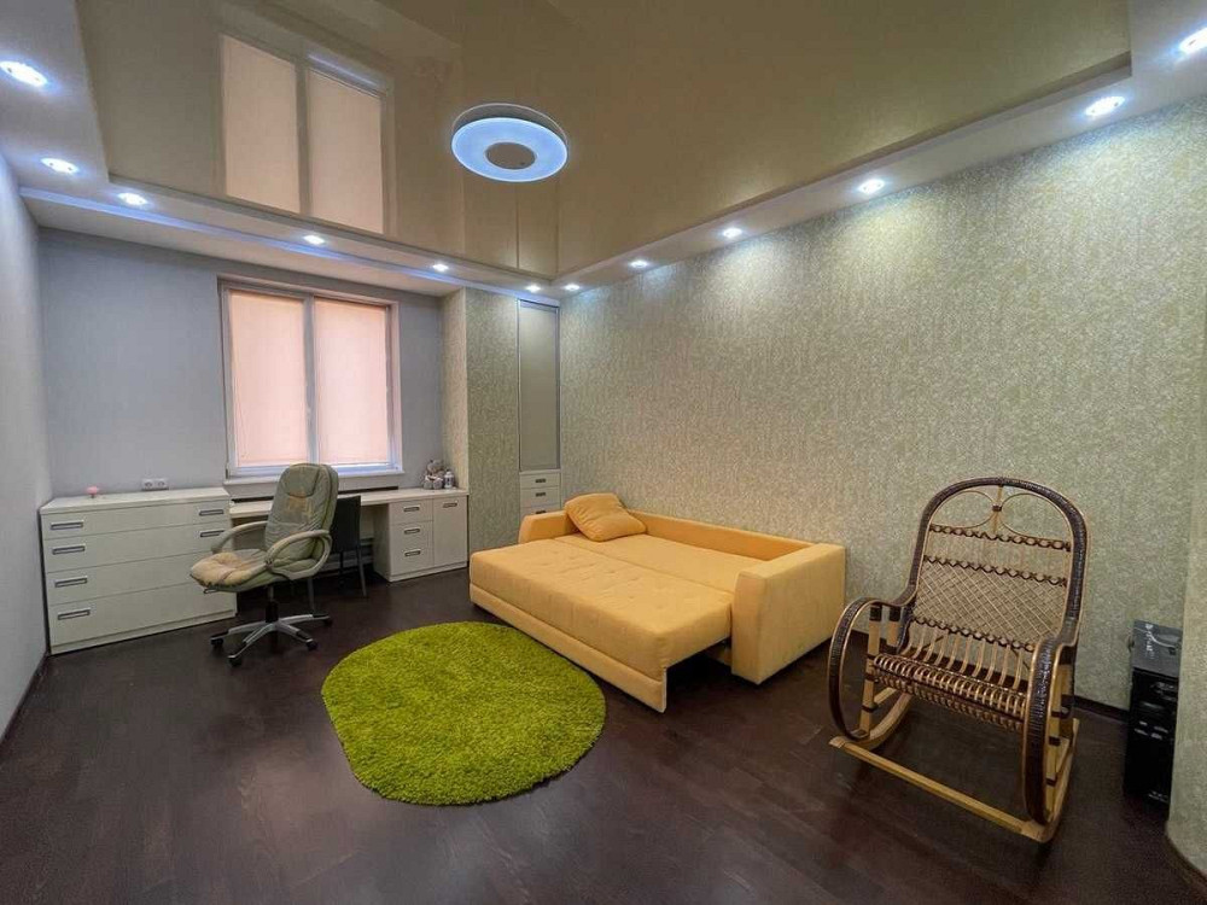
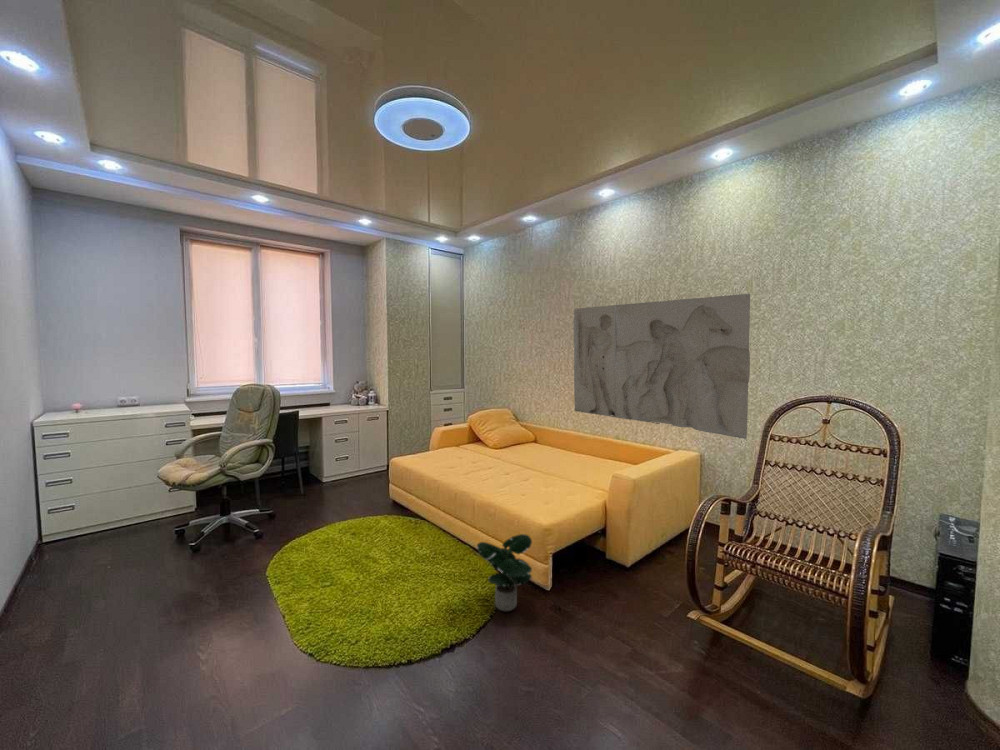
+ potted plant (509, 575)
+ relief sculpture (647, 363)
